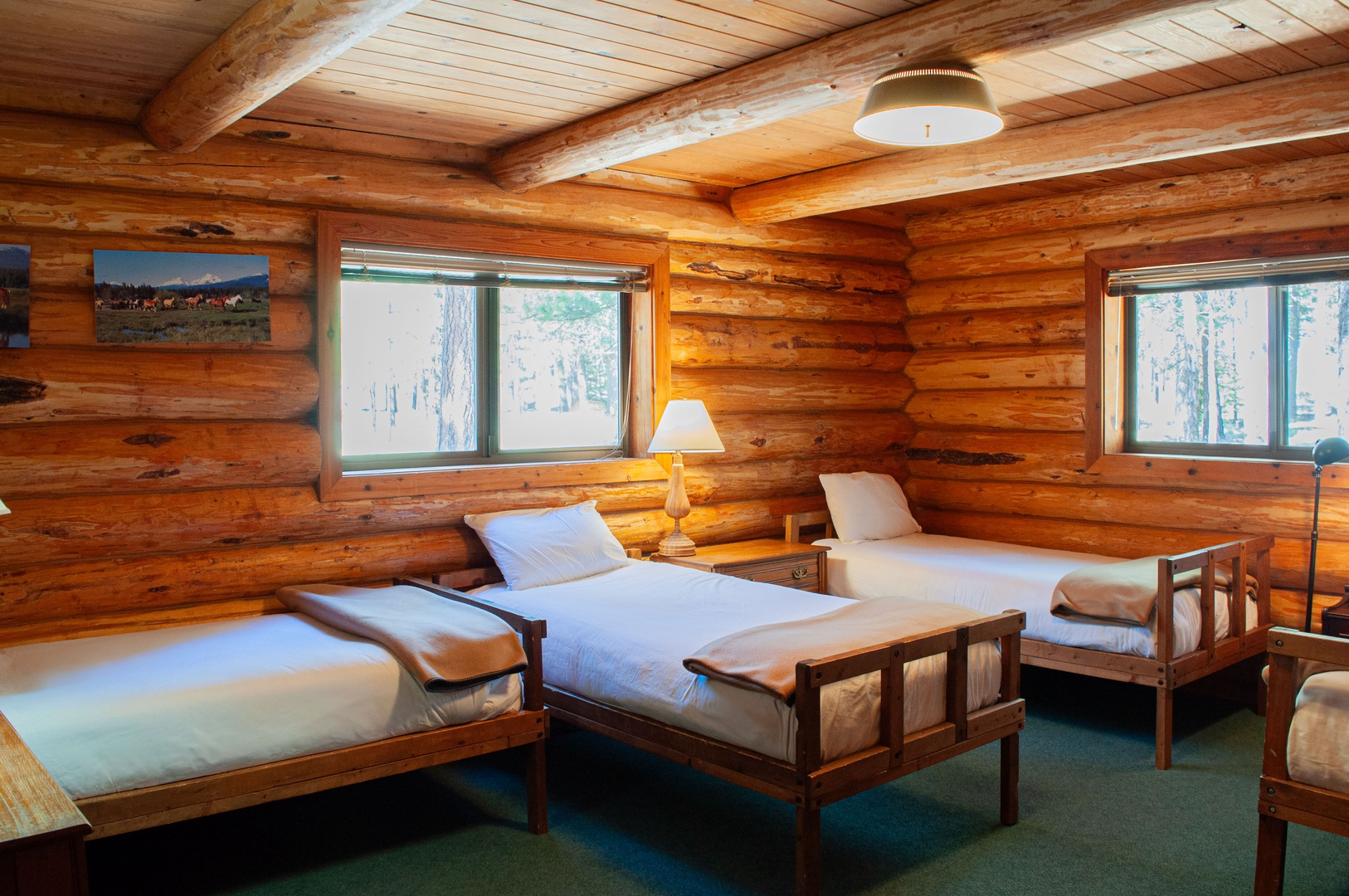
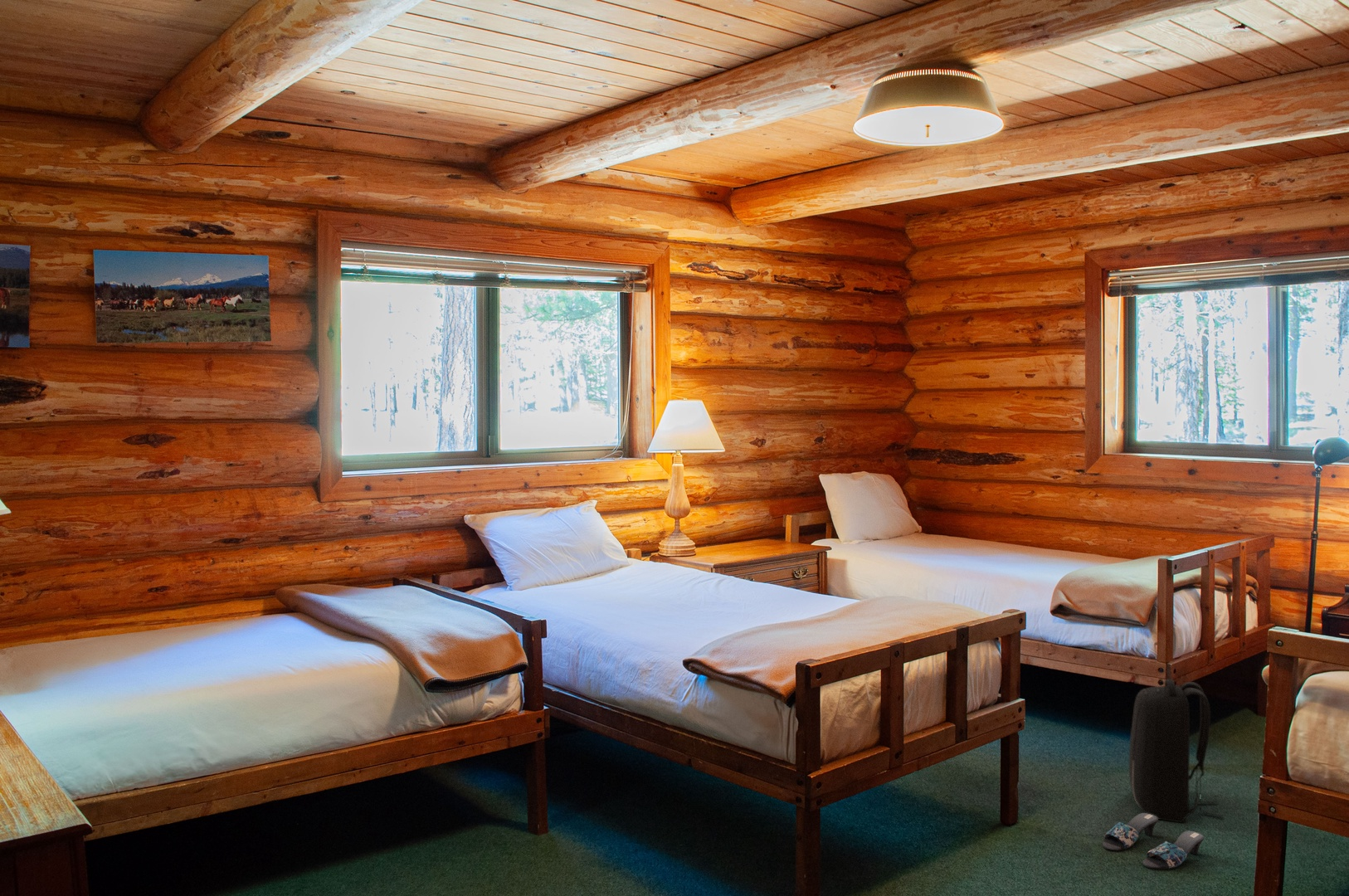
+ slippers (1150, 835)
+ backpack (1175, 742)
